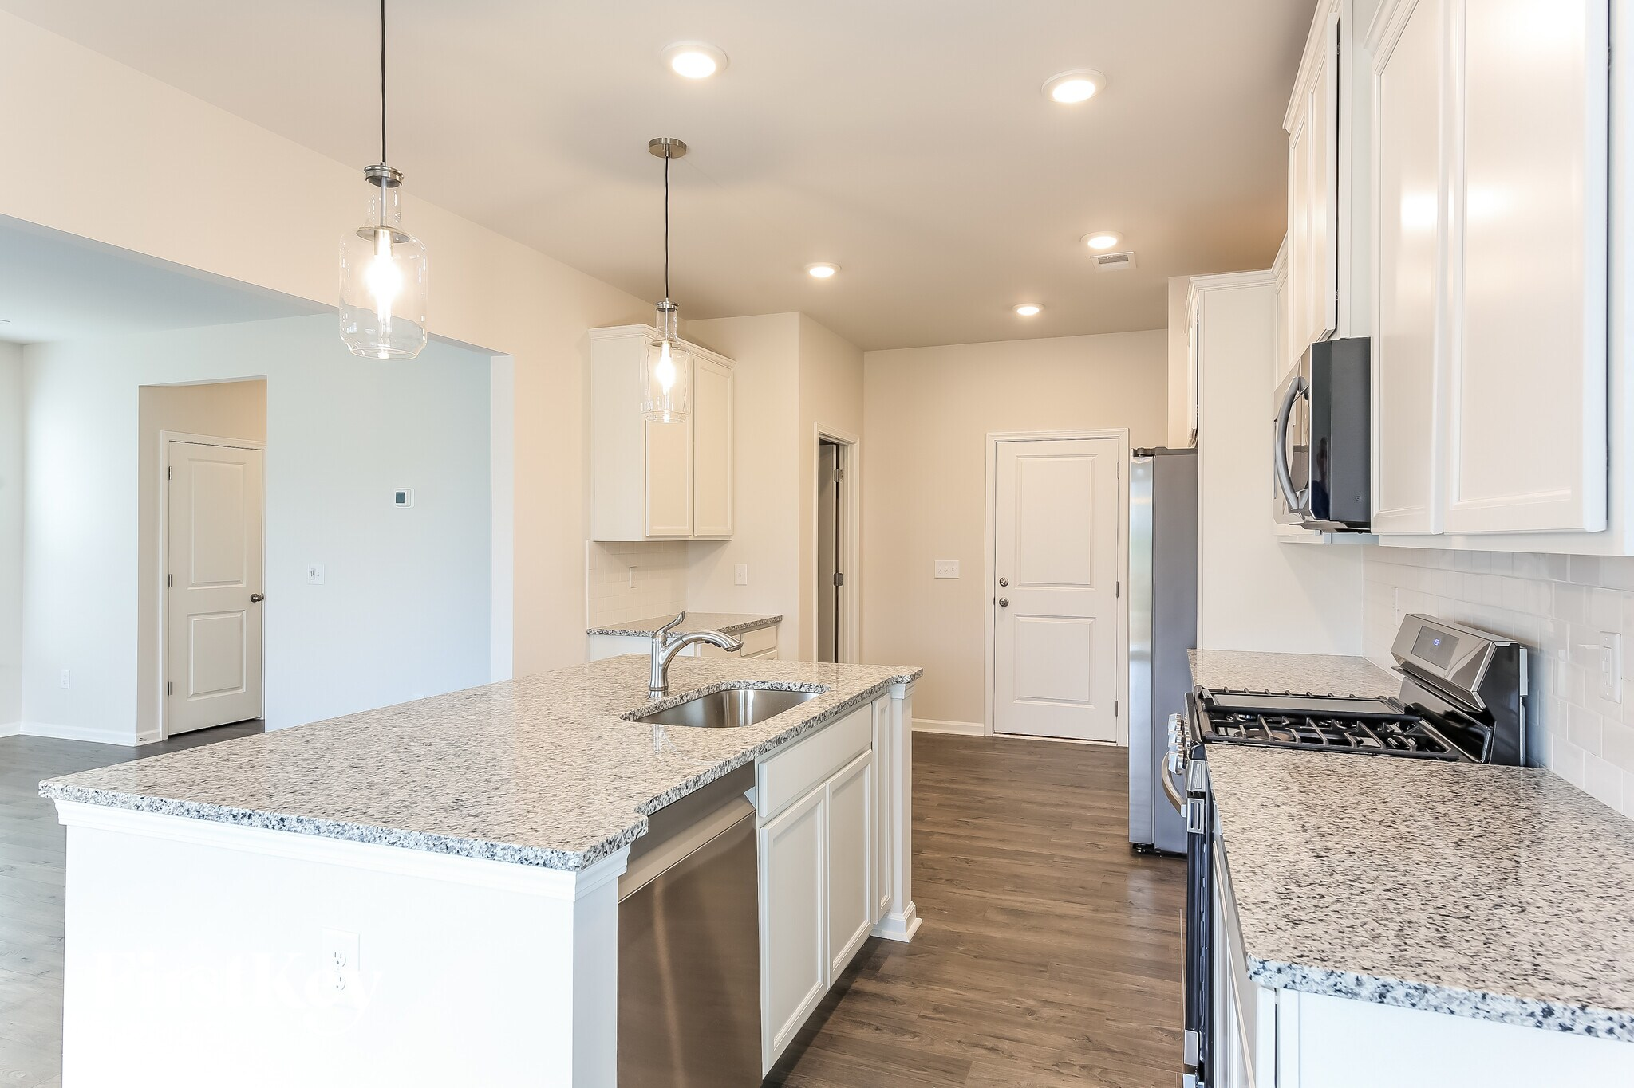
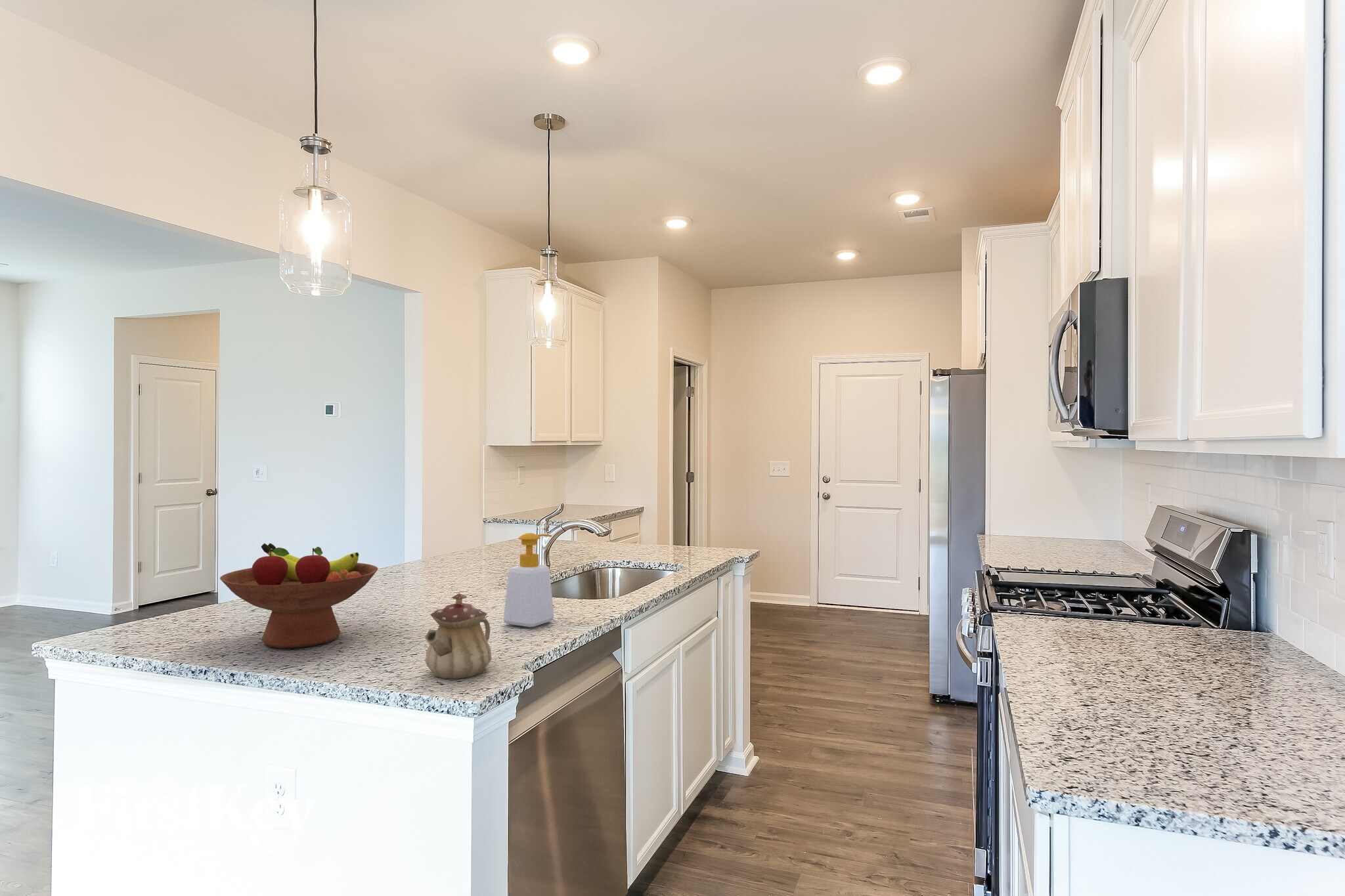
+ teapot (461, 631)
+ soap bottle (534, 576)
+ fruit bowl (301, 593)
